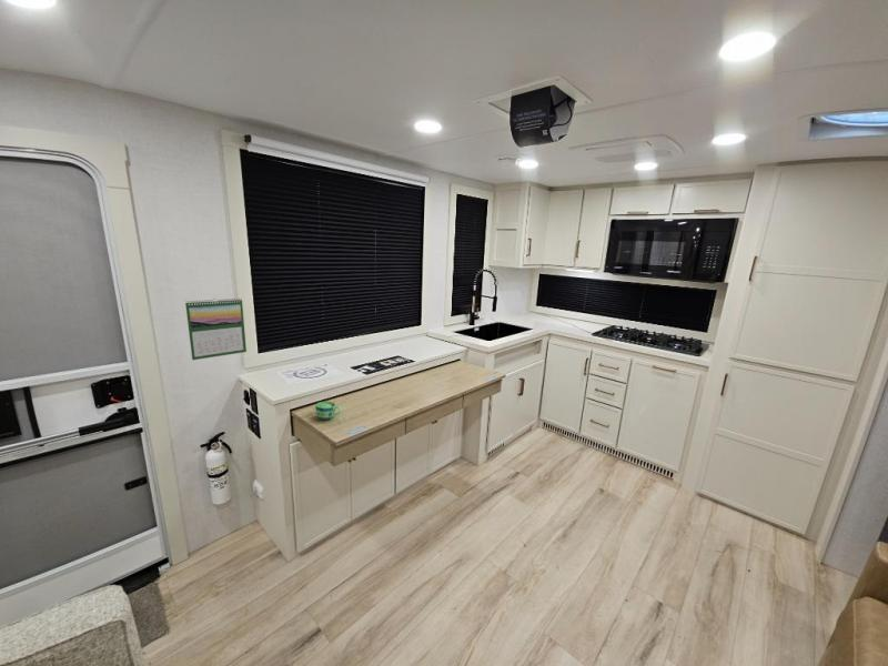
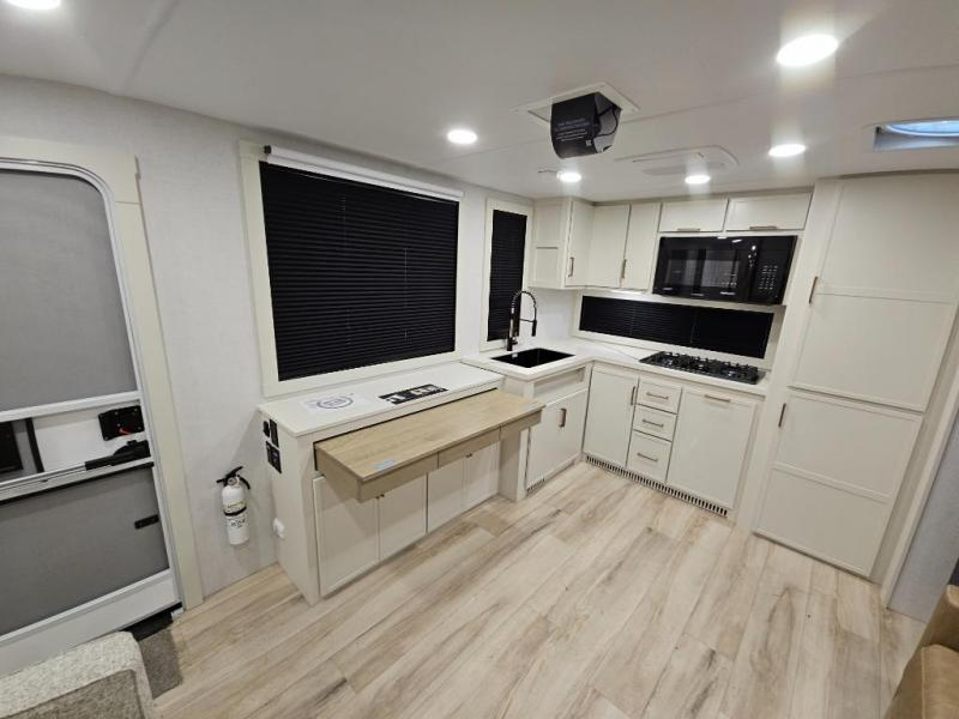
- calendar (218, 327)
- cup (329, 410)
